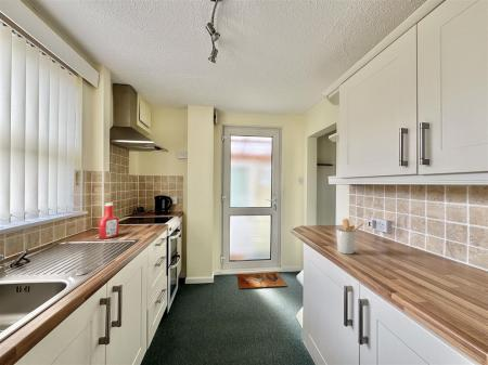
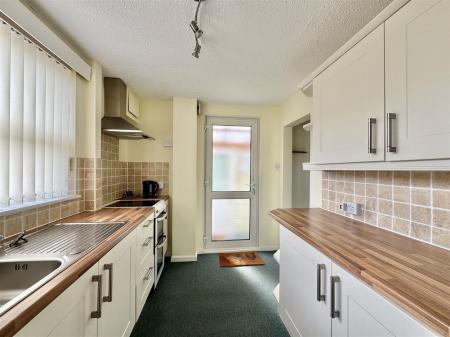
- utensil holder (350, 236)
- soap bottle (108, 220)
